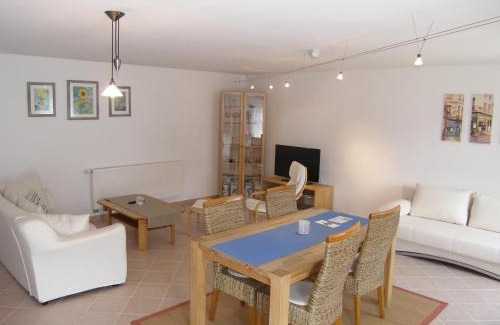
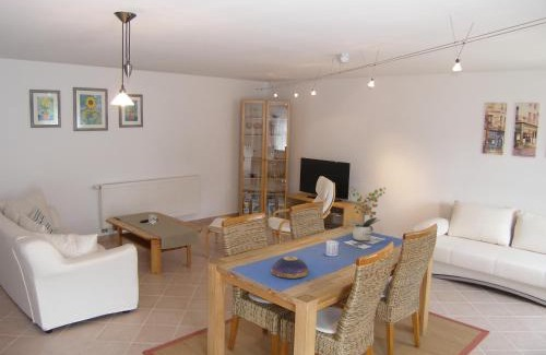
+ potted plant (366, 213)
+ decorative bowl (289, 264)
